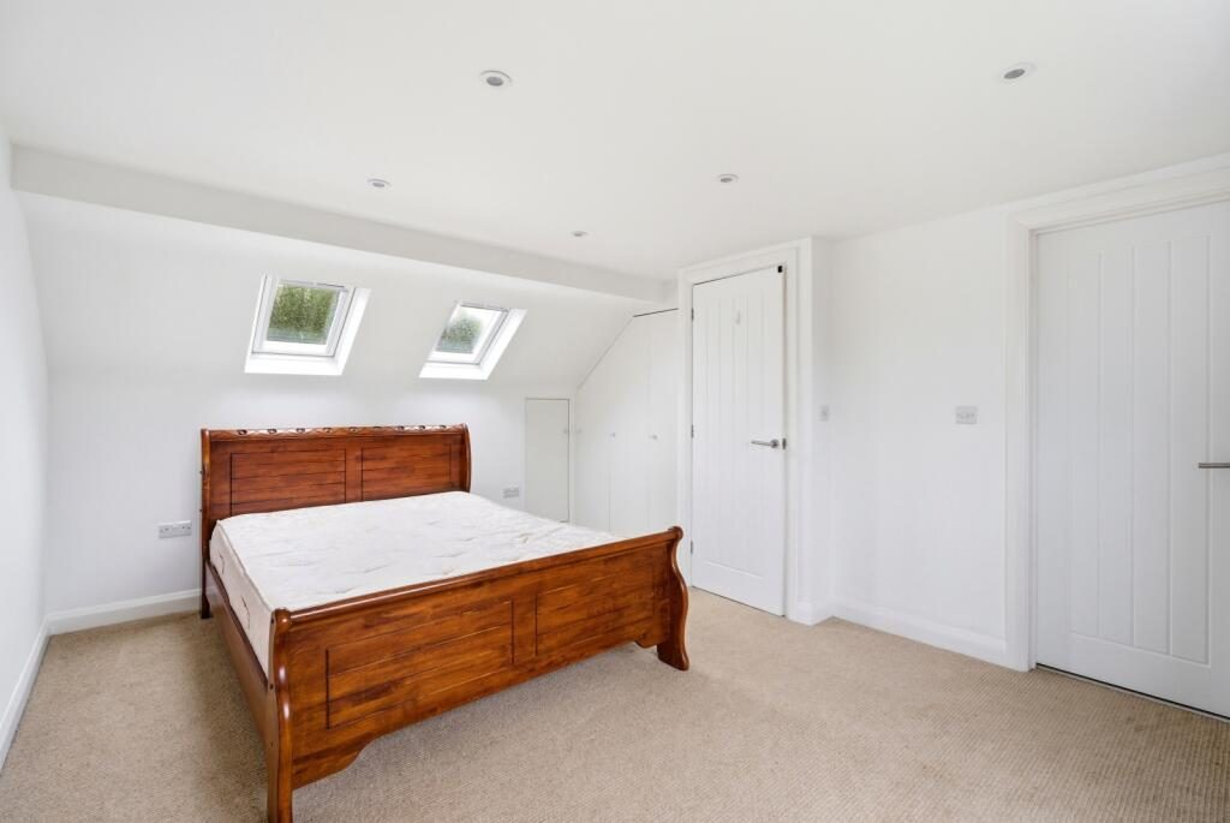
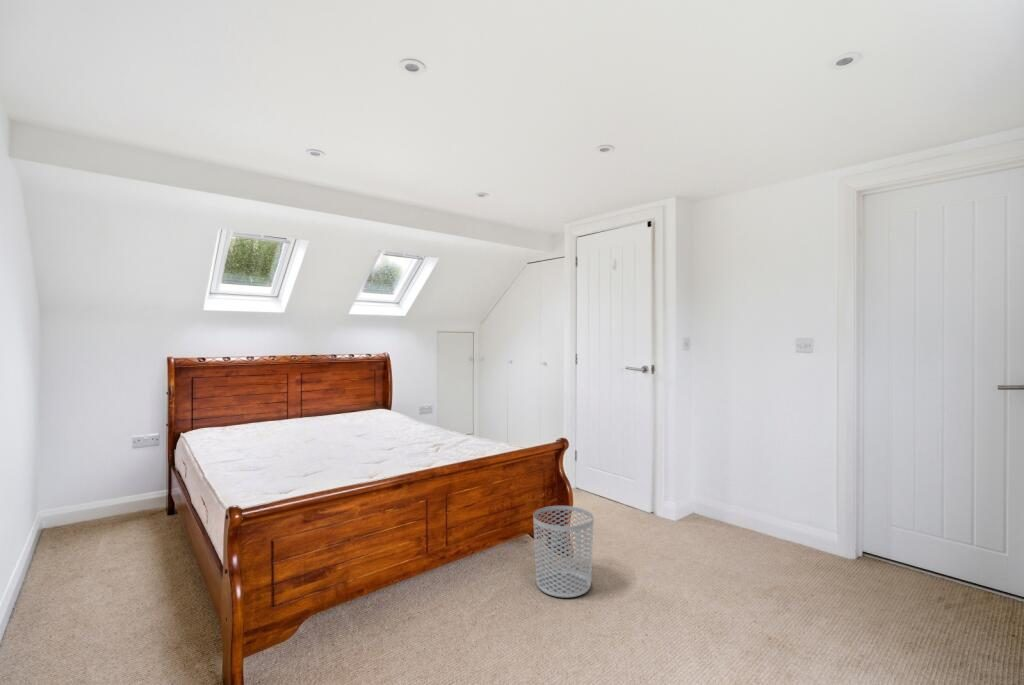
+ waste bin (563, 550)
